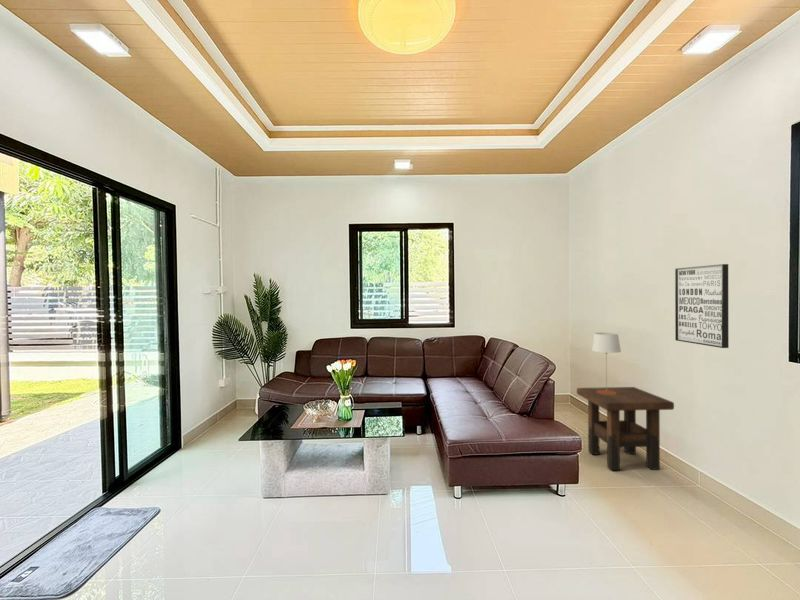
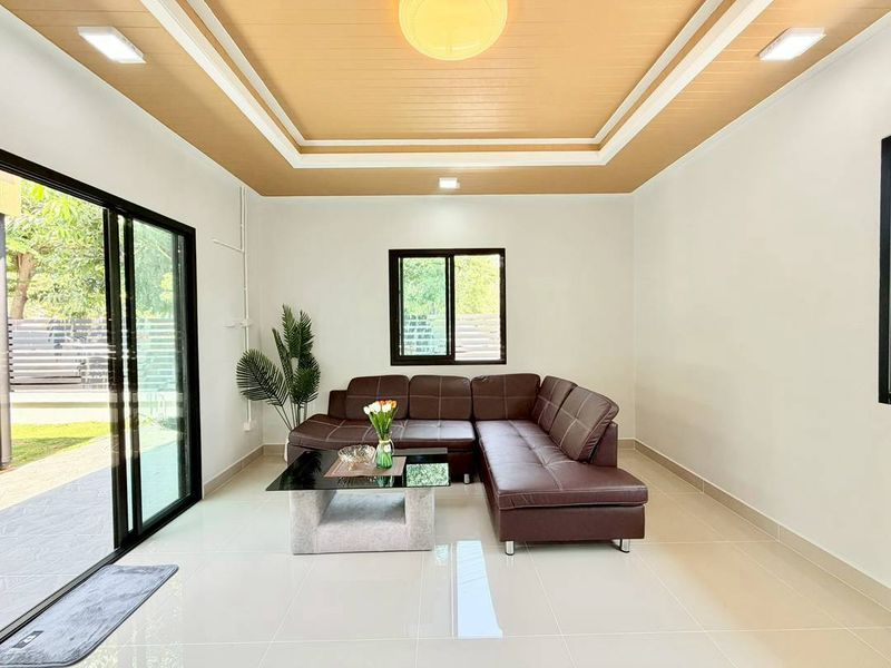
- table lamp (606, 363)
- side table (621, 427)
- wall art (699, 305)
